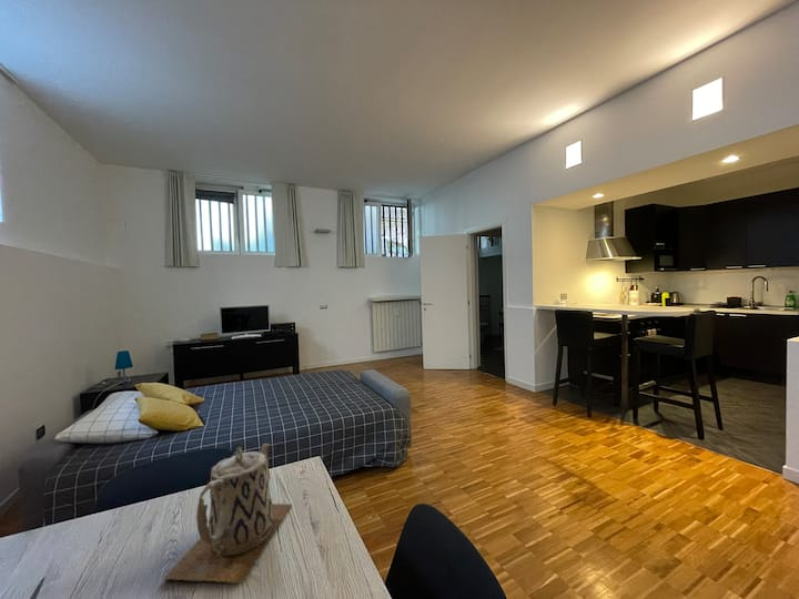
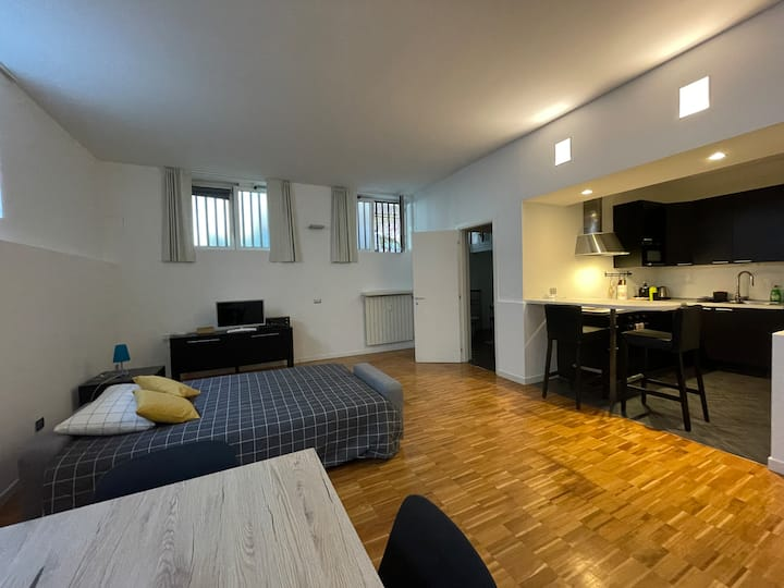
- teapot (234, 493)
